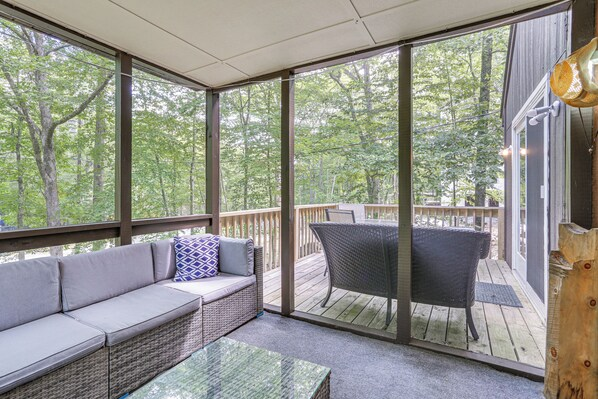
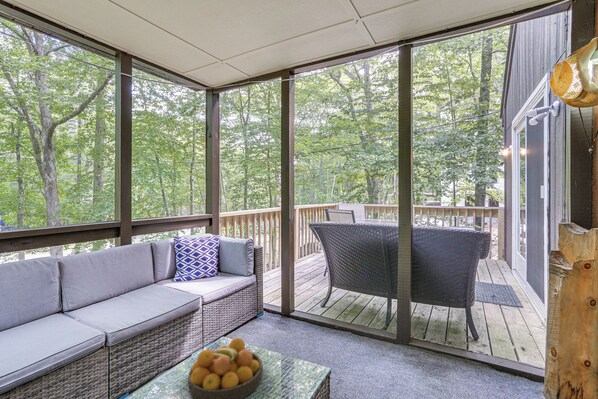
+ fruit bowl (226, 362)
